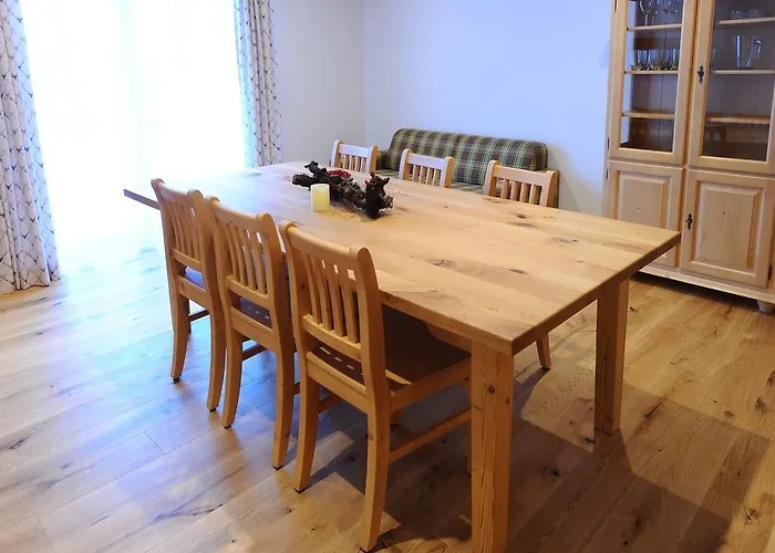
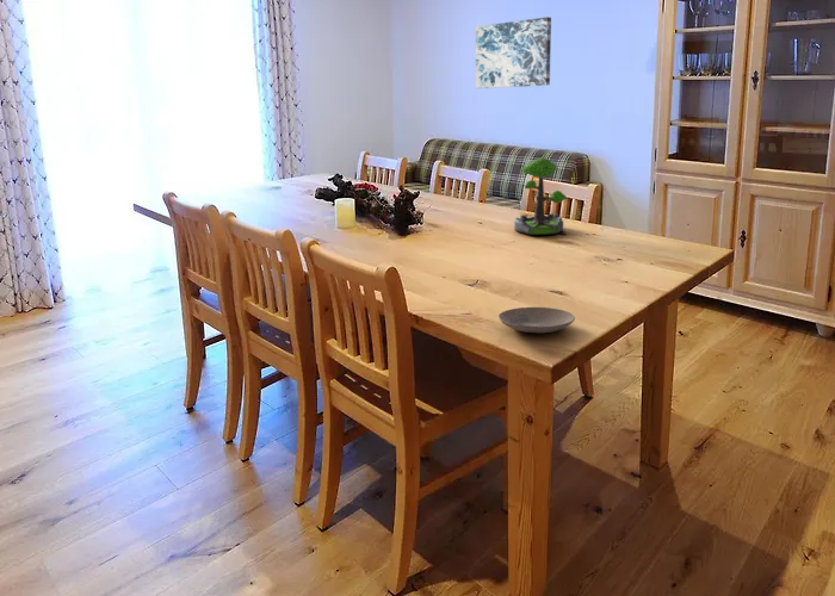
+ plant (540, 194)
+ wall art (511, 55)
+ plate (536, 322)
